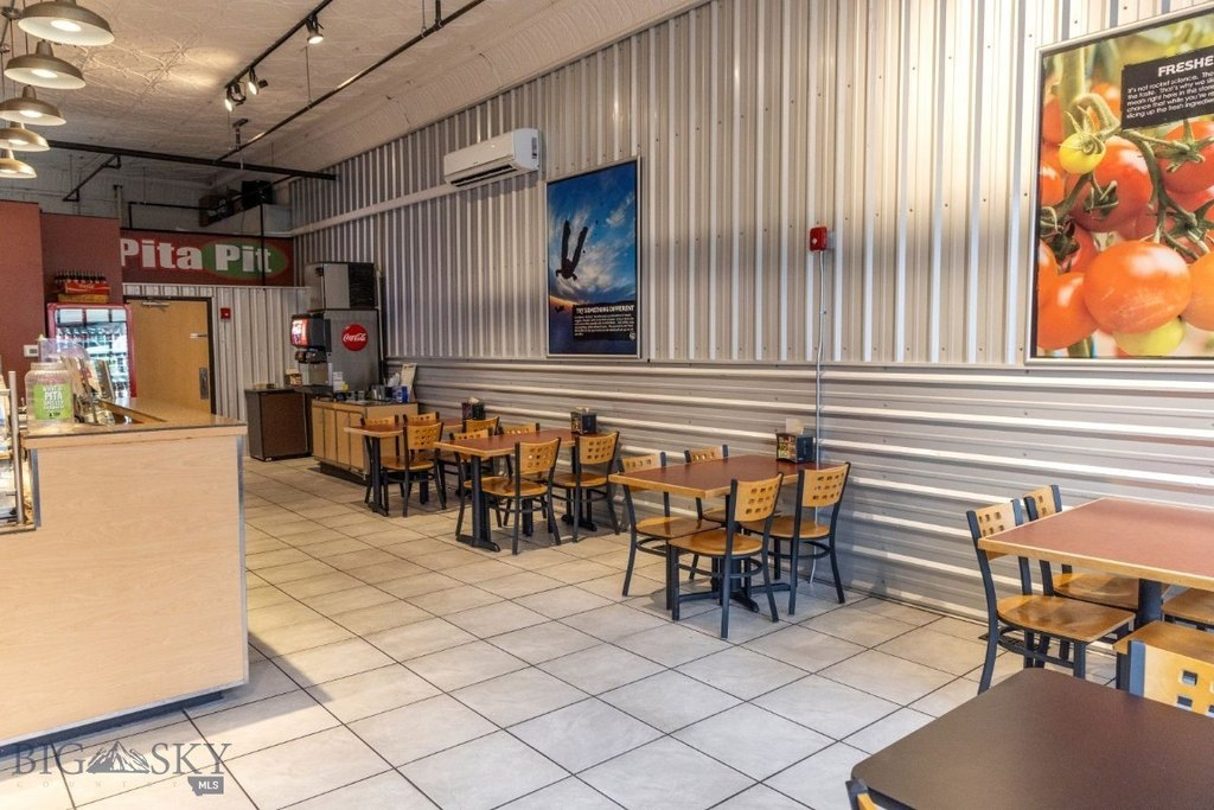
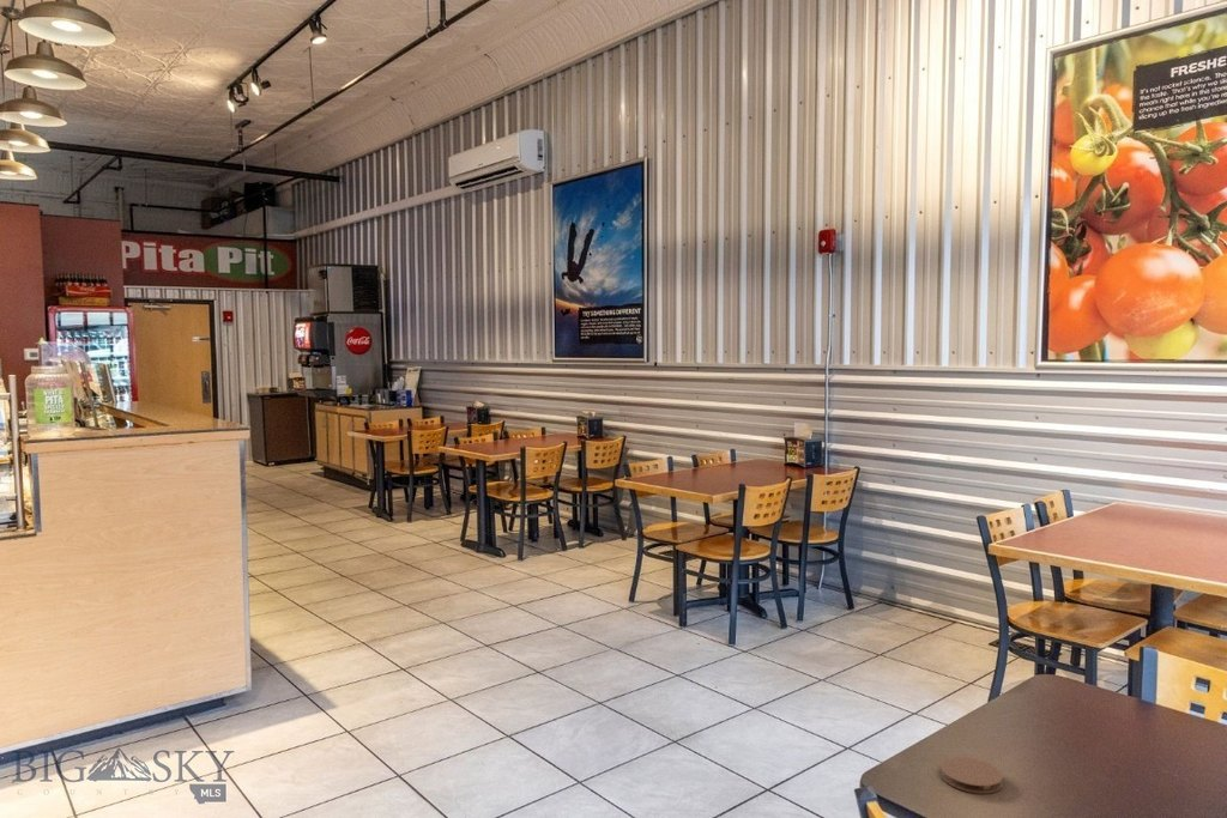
+ coaster (971, 774)
